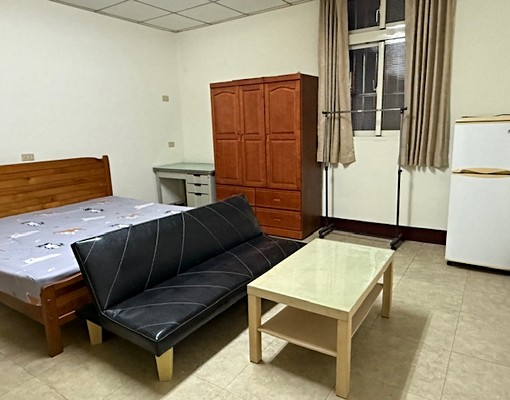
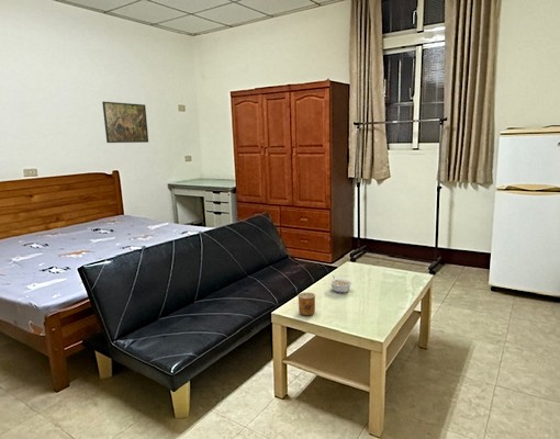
+ cup (306, 303)
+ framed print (126, 123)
+ legume (339, 284)
